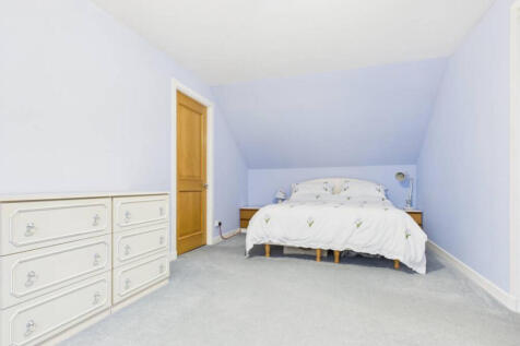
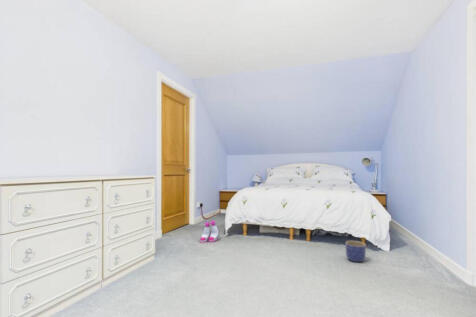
+ planter (355, 251)
+ boots (209, 230)
